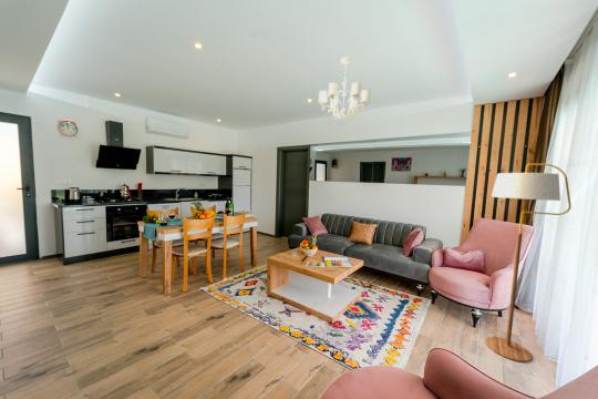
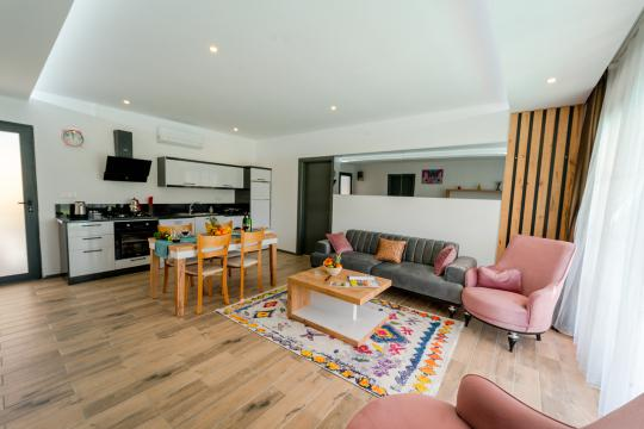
- floor lamp (518, 259)
- chandelier (344, 89)
